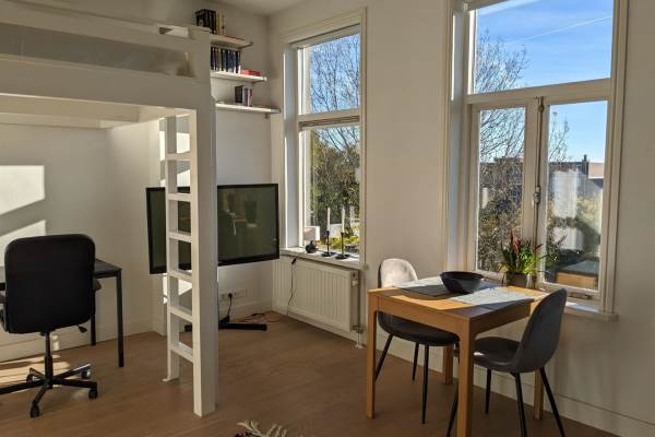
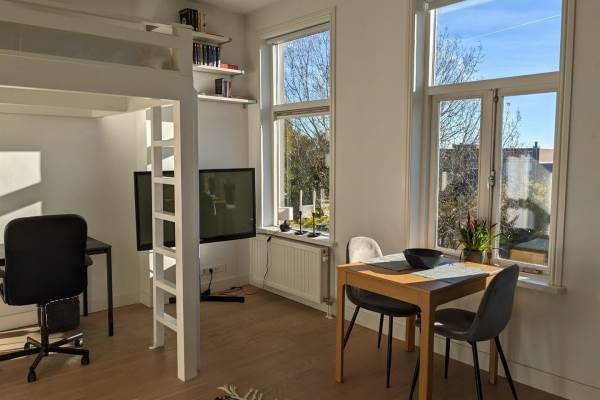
+ backpack (58, 301)
